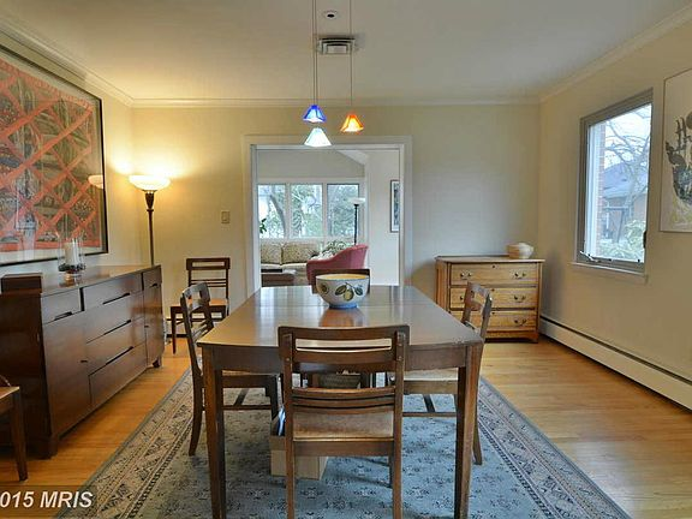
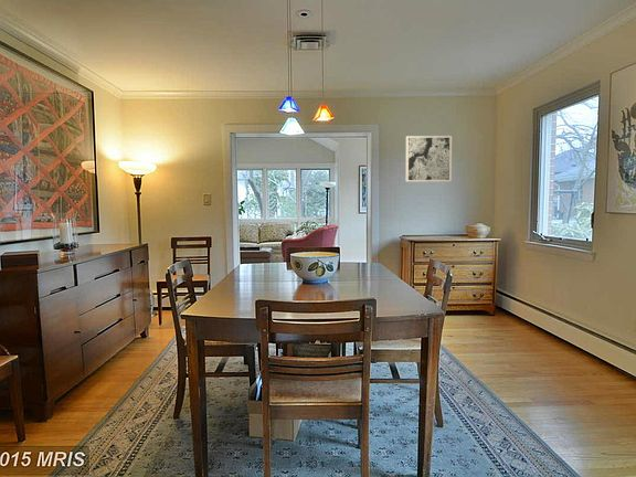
+ wall art (428, 159)
